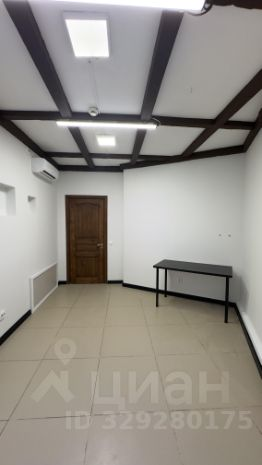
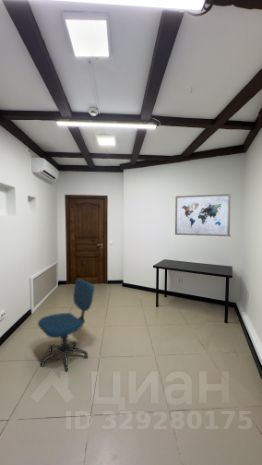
+ office chair (65, 321)
+ wall art (201, 215)
